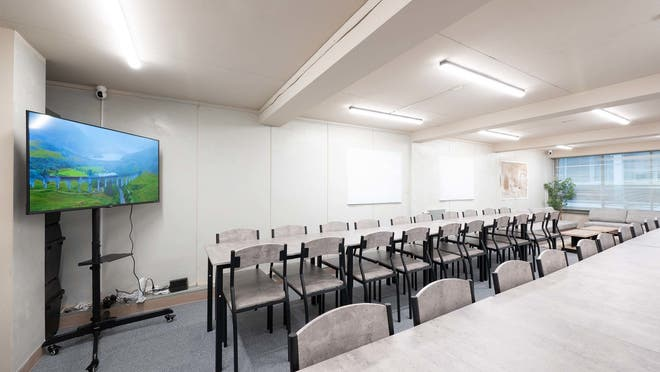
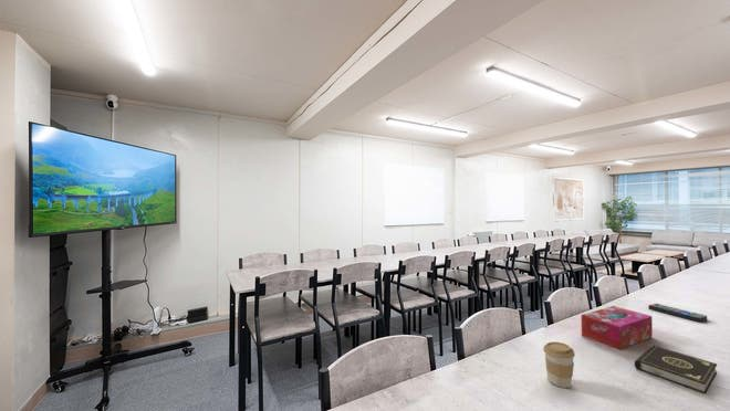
+ coffee cup (559, 362)
+ book (675, 366)
+ tissue box (616, 325)
+ remote control (676, 312)
